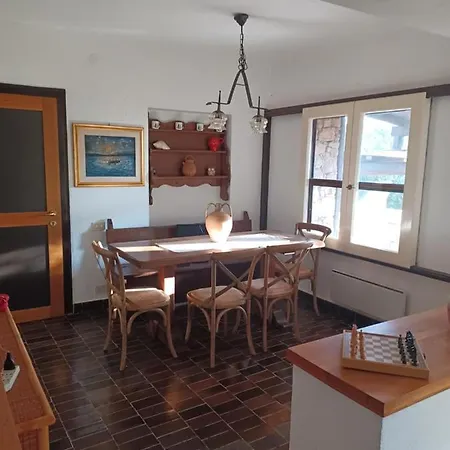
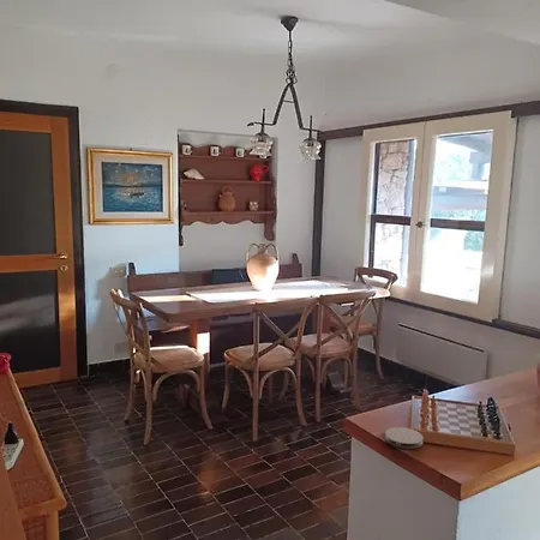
+ coaster (403, 437)
